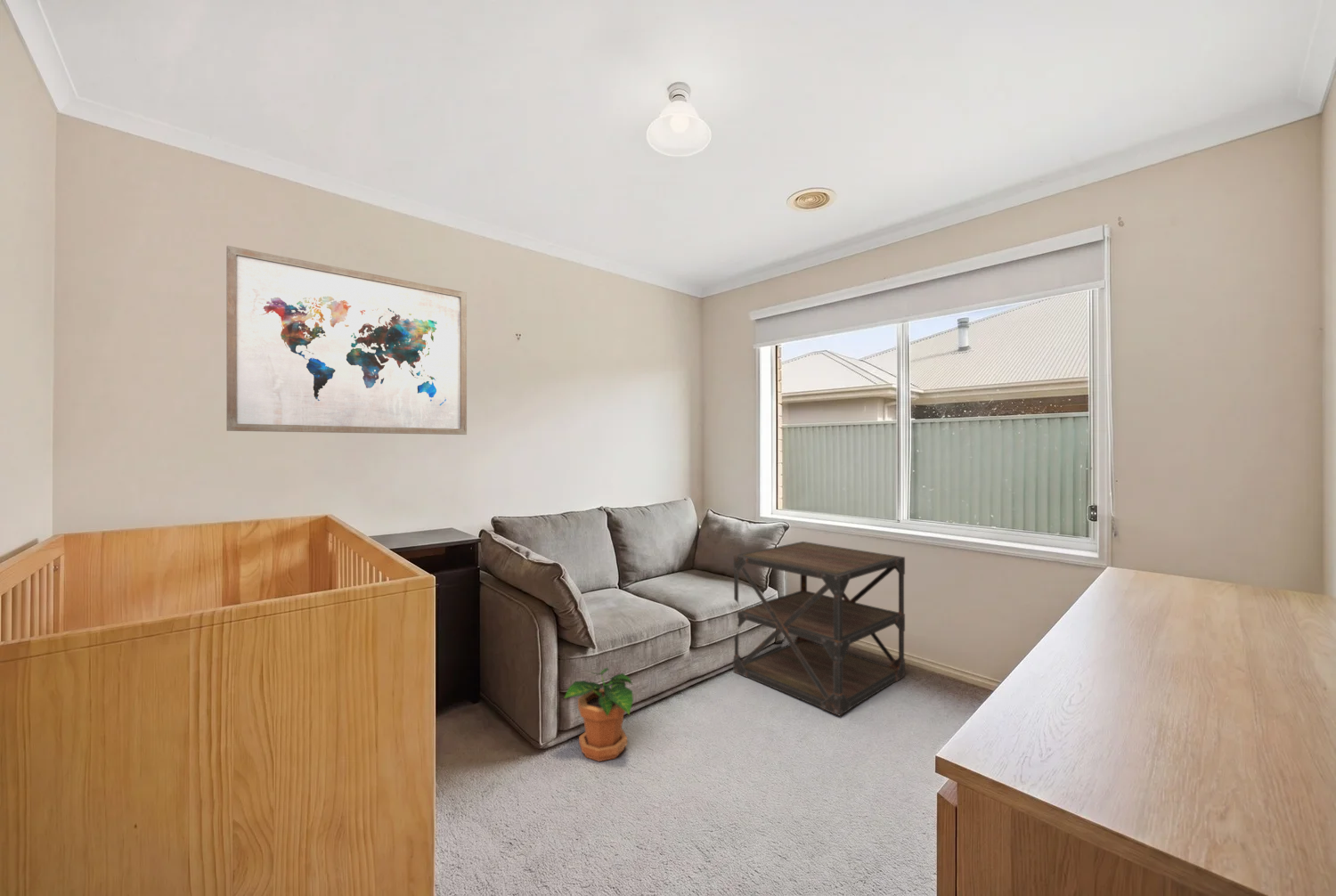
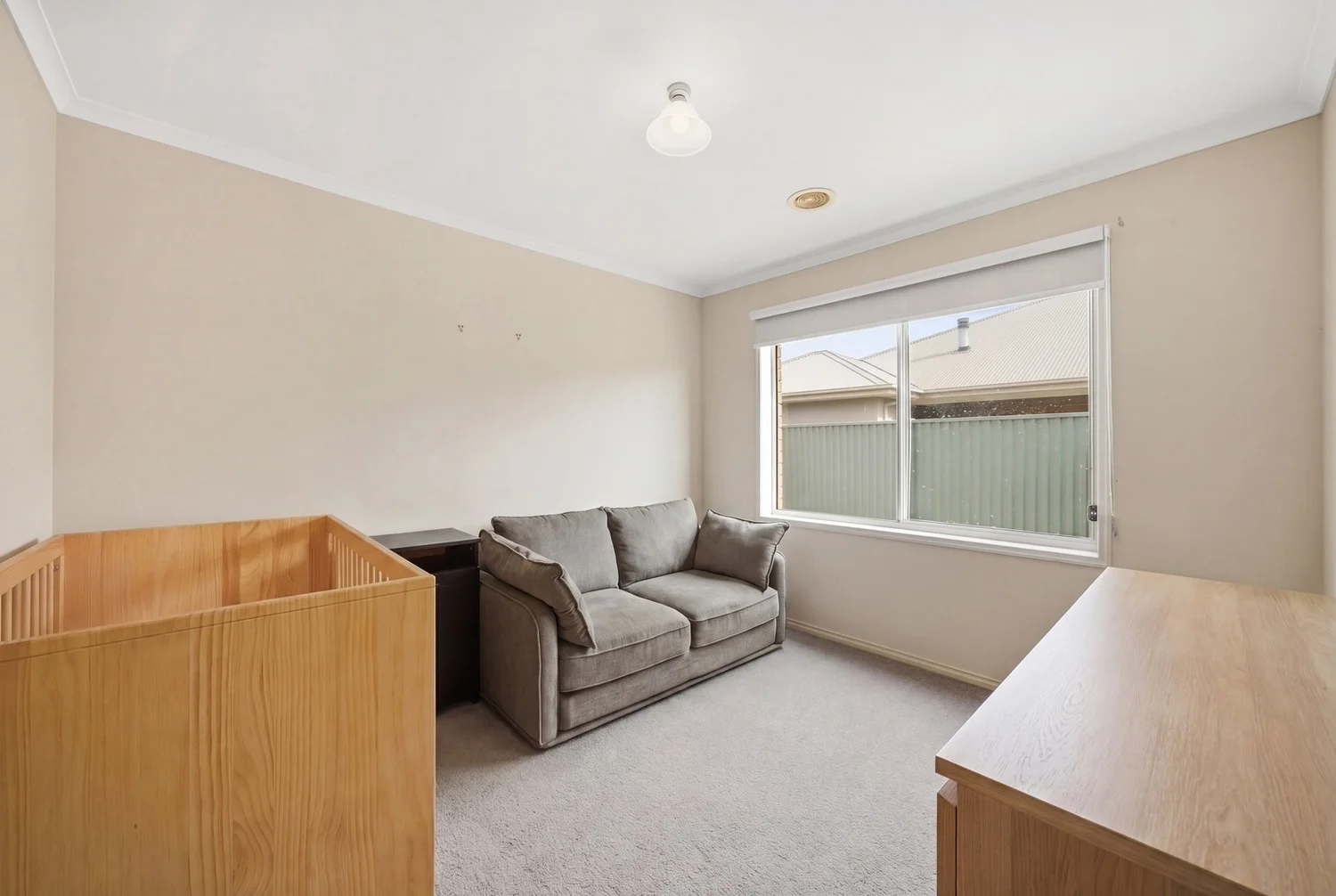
- side table (818, 615)
- potted plant (603, 716)
- wall art (362, 353)
